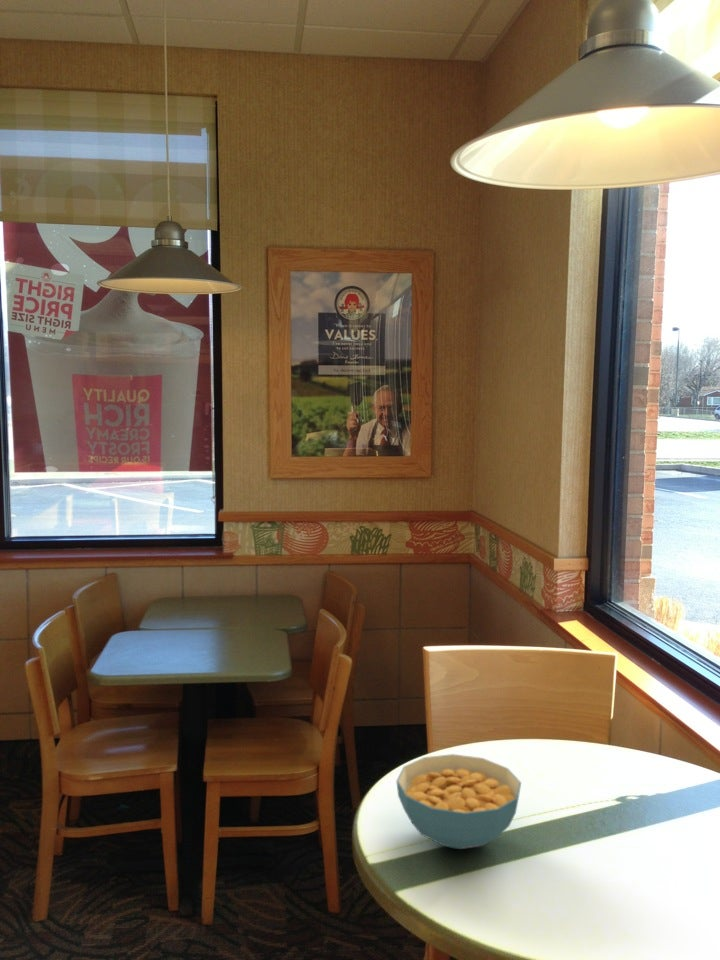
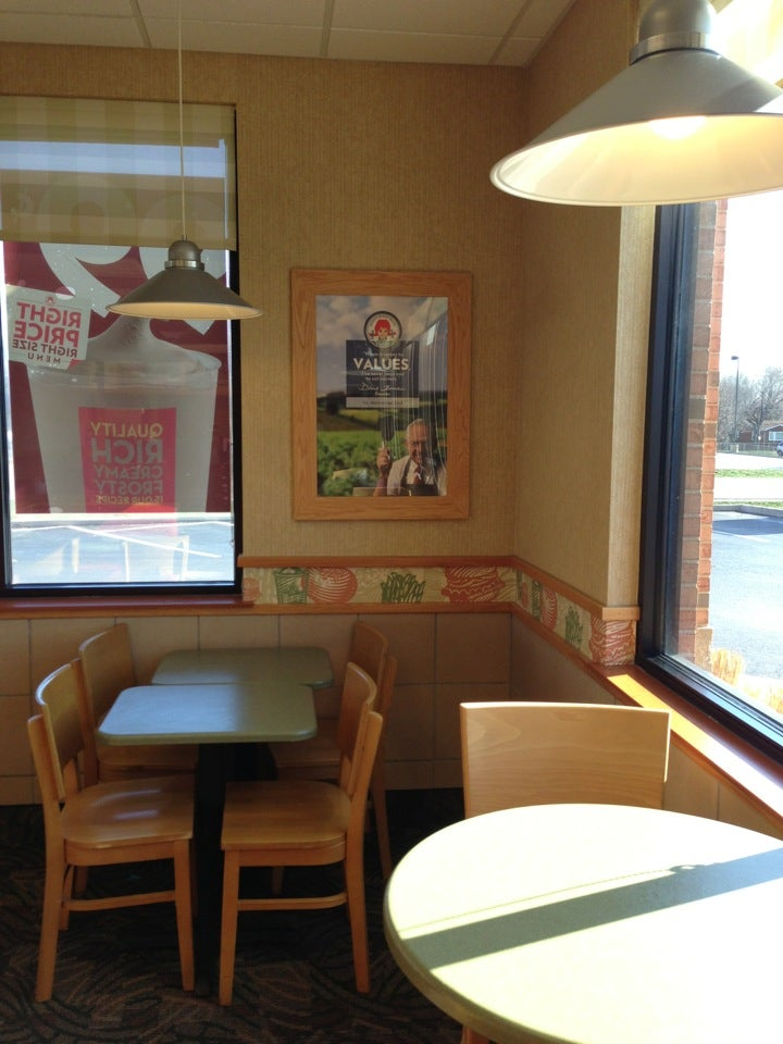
- cereal bowl (458, 810)
